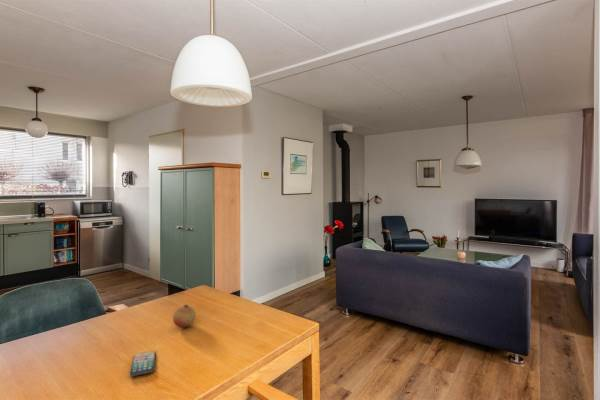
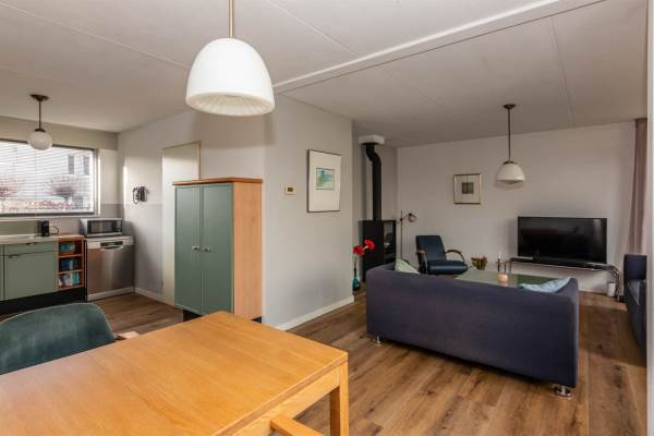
- fruit (184, 315)
- smartphone (143, 362)
